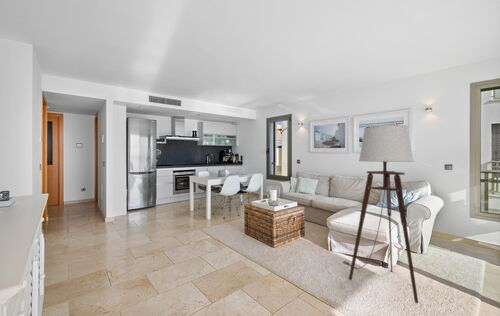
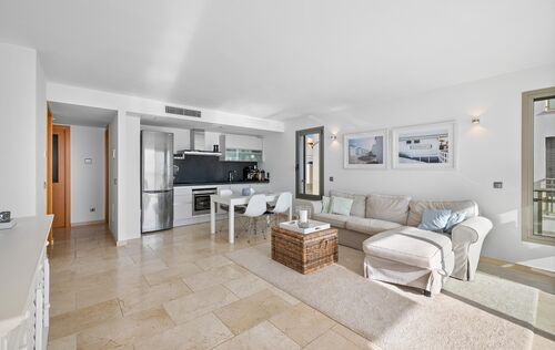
- floor lamp (382, 203)
